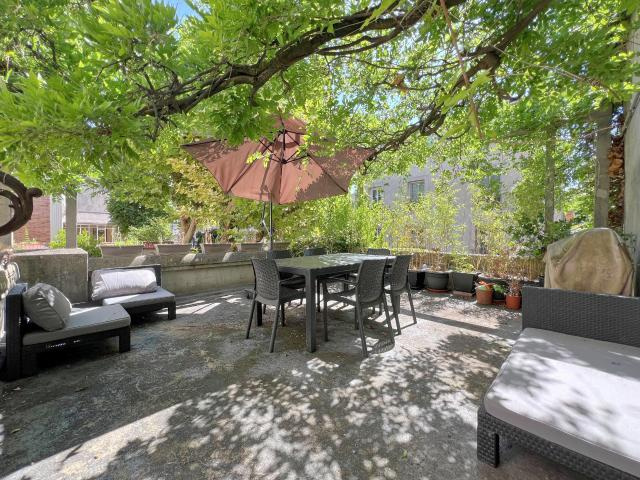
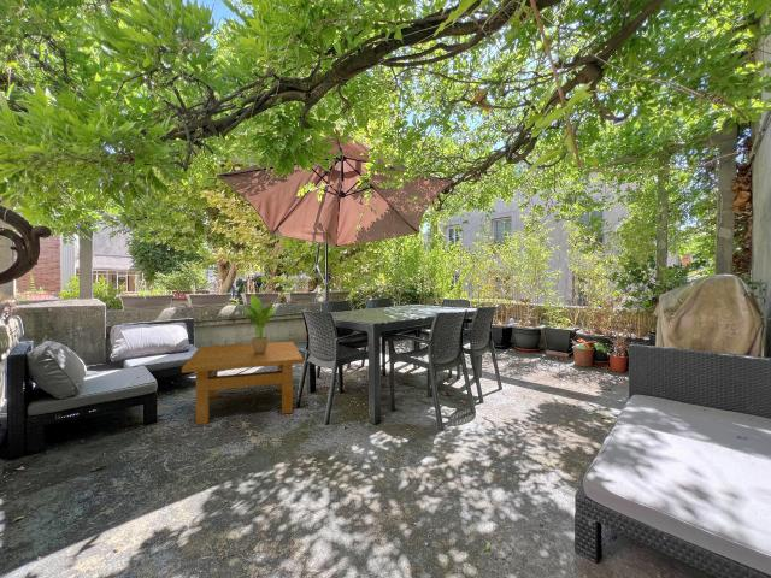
+ table (247, 377)
+ potted plant (254, 323)
